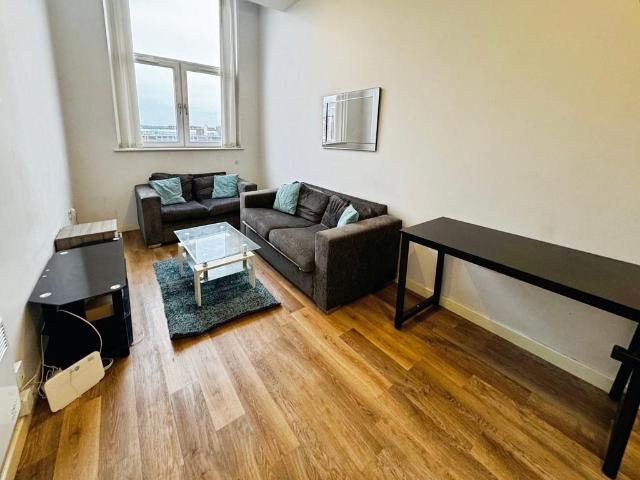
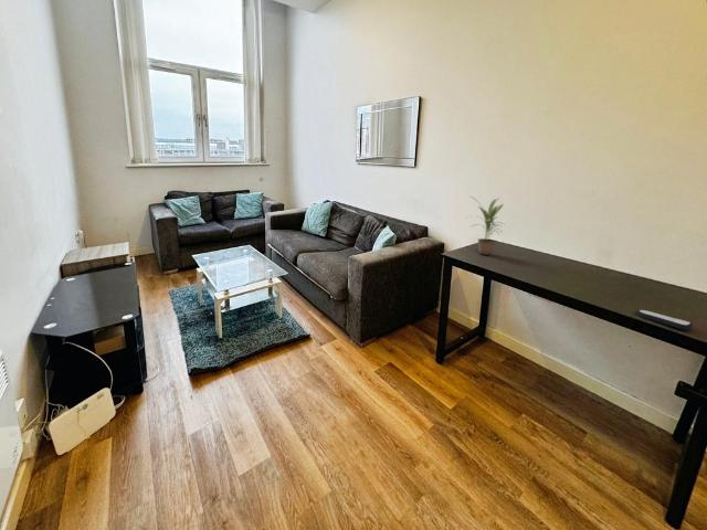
+ potted plant (488, 225)
+ remote control (663, 318)
